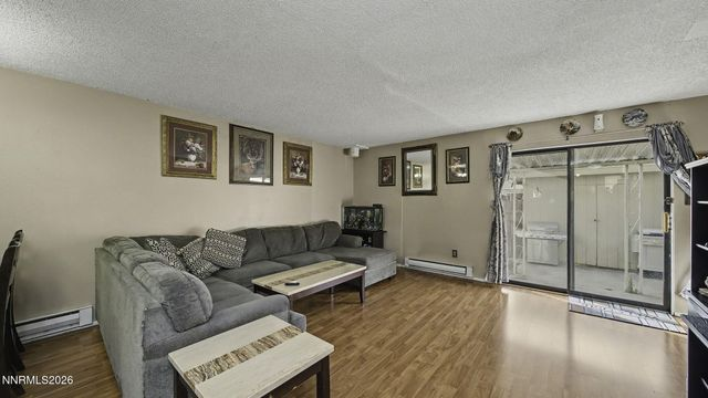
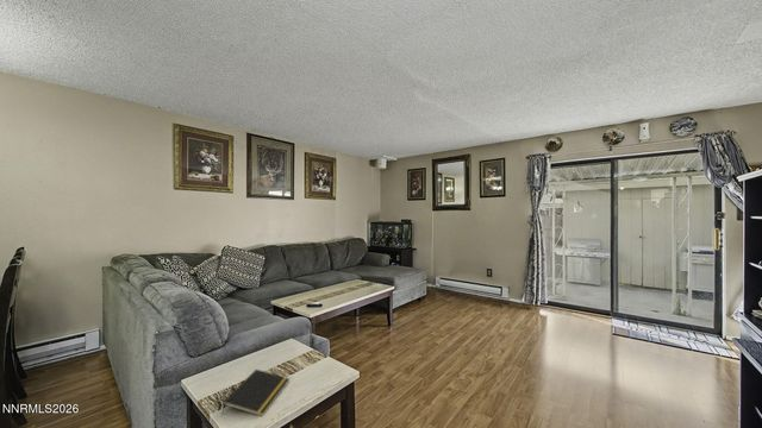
+ notepad (258, 390)
